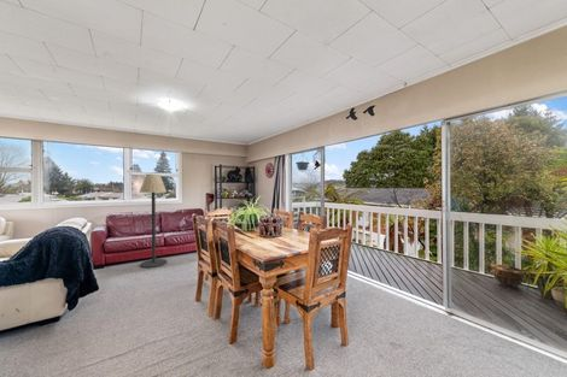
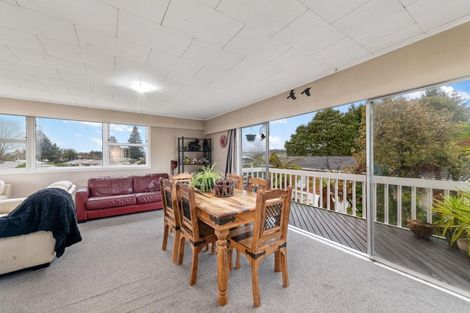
- floor lamp (153, 218)
